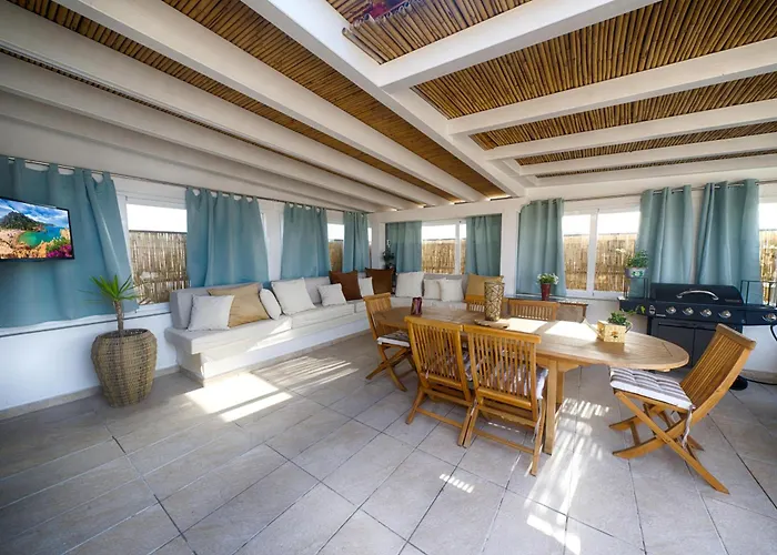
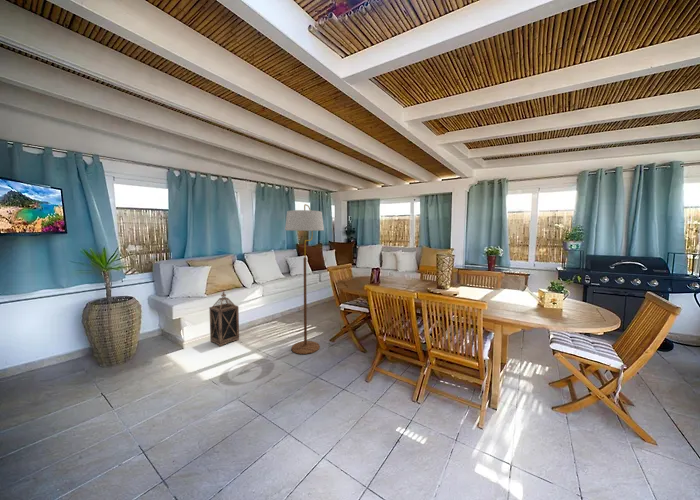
+ floor lamp (305, 276)
+ lantern (224, 316)
